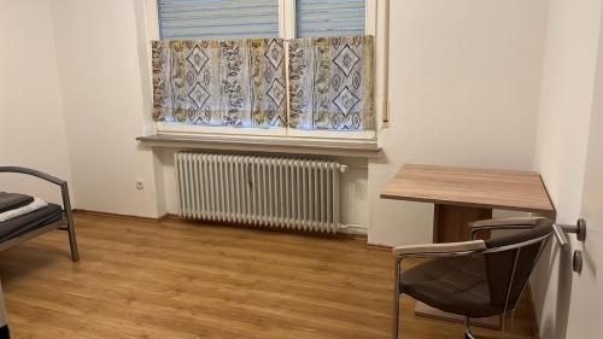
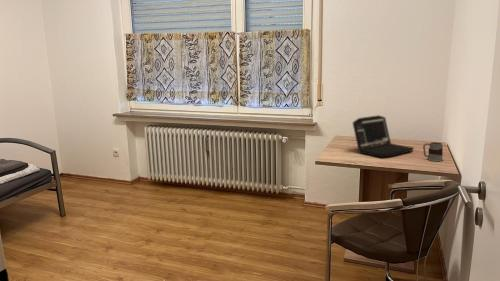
+ mug (433, 151)
+ laptop (384, 135)
